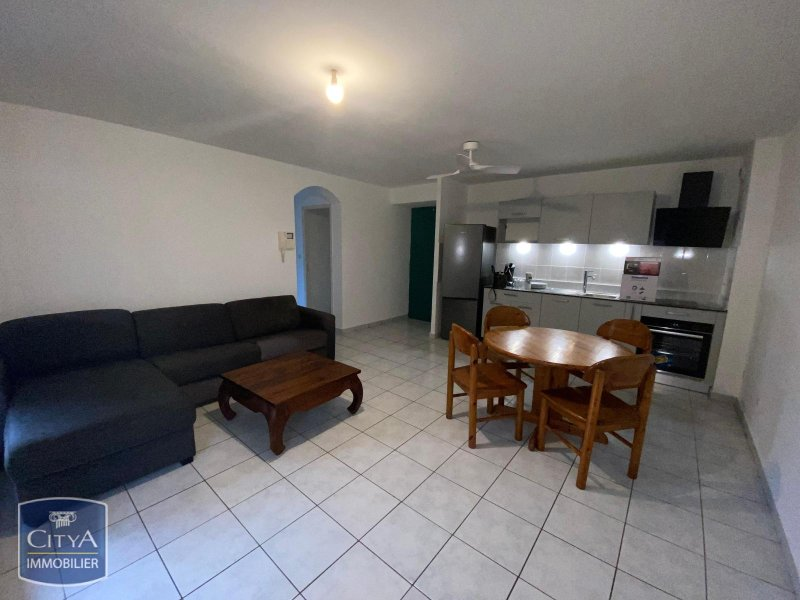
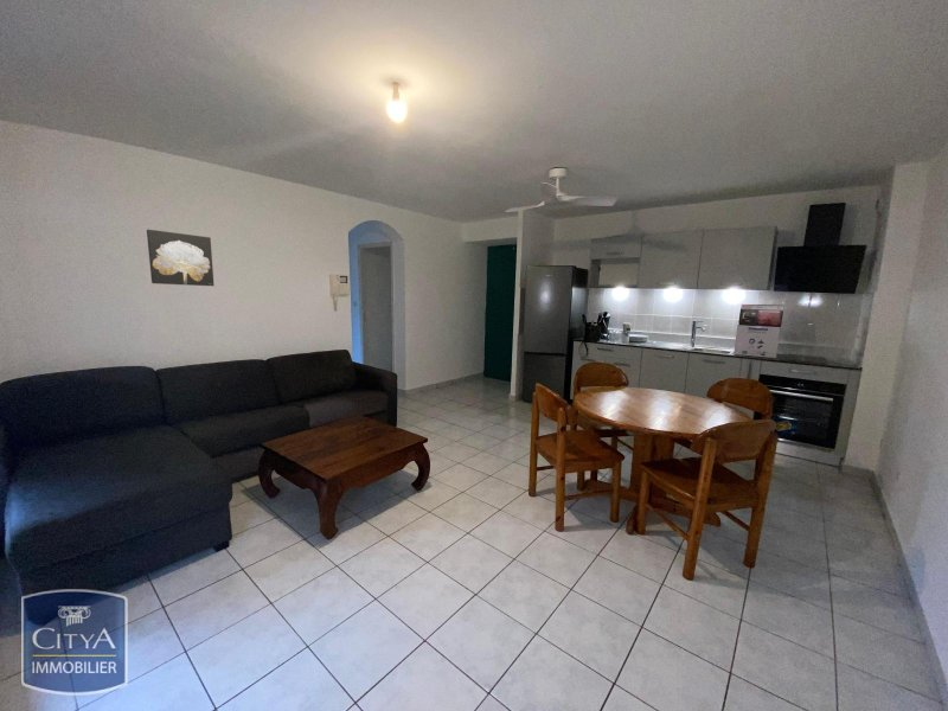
+ wall art (181, 260)
